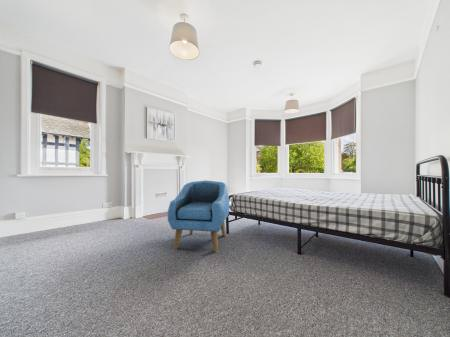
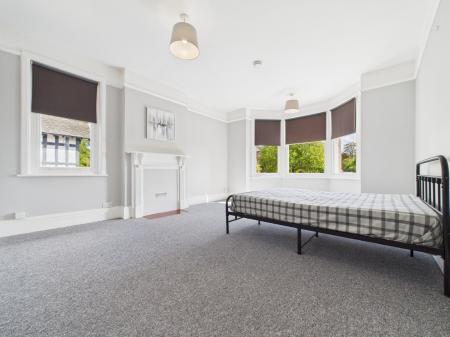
- armchair (201, 212)
